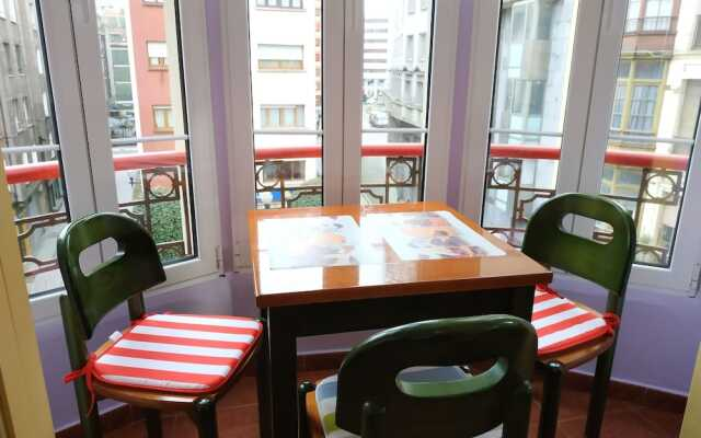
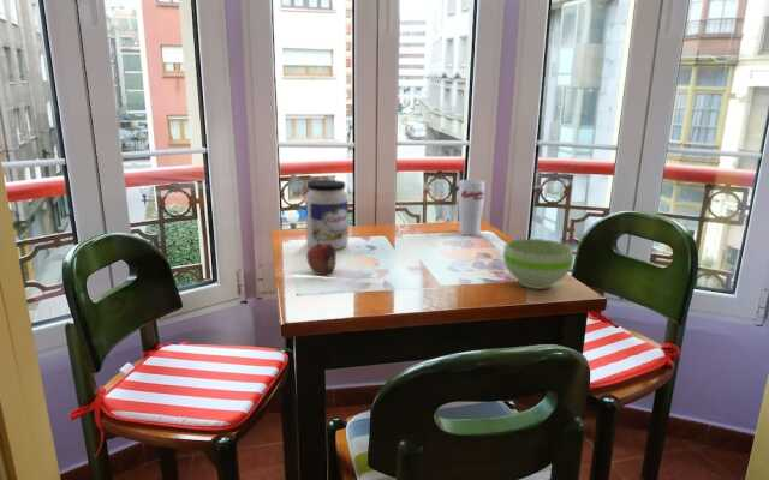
+ jar (327, 215)
+ cup (470, 206)
+ fruit (321, 257)
+ bowl (536, 264)
